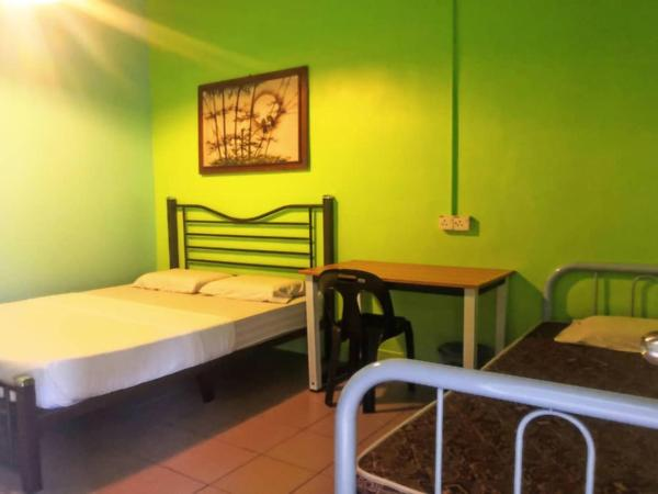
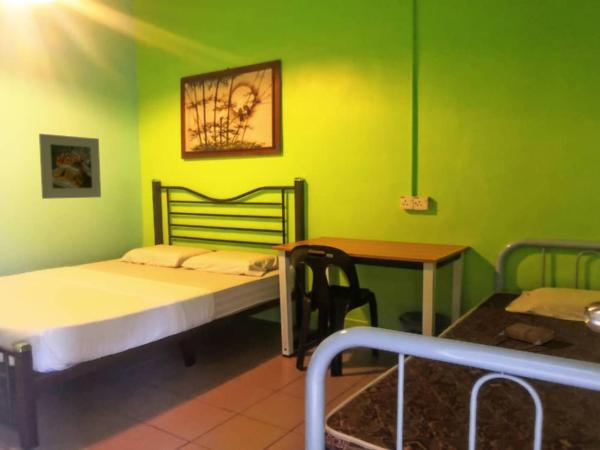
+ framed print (71, 167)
+ shoulder bag (515, 338)
